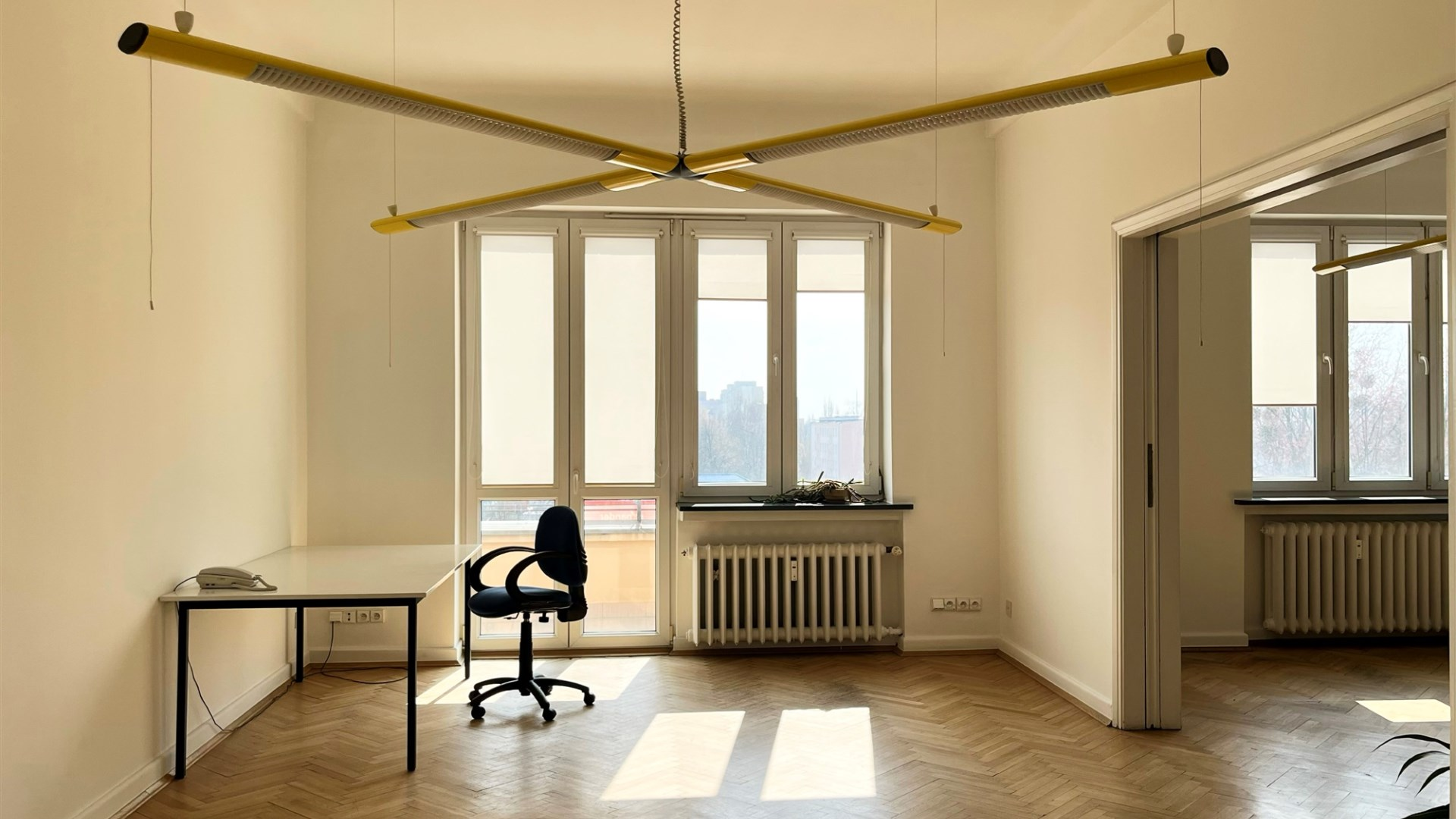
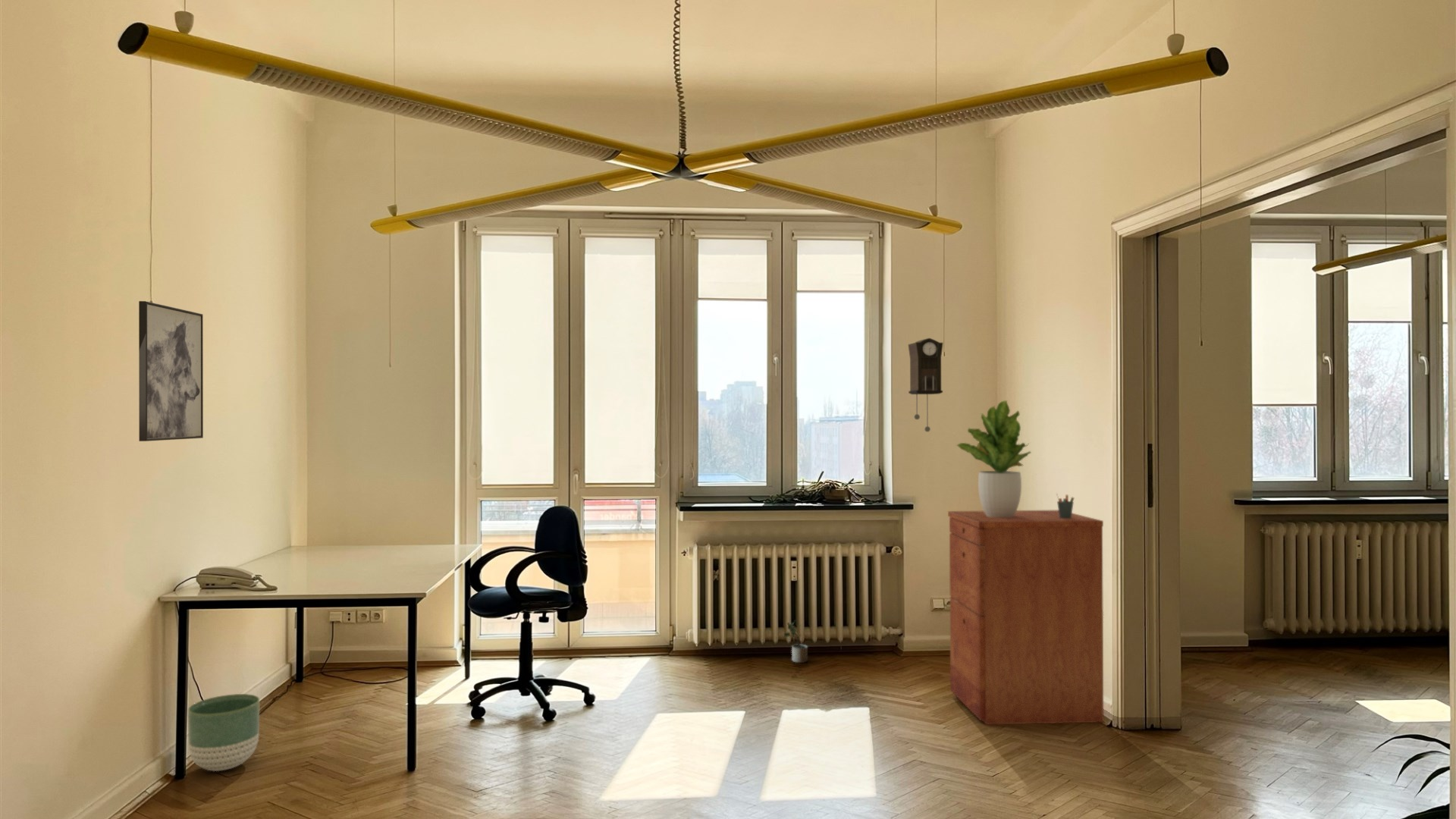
+ planter (224, 735)
+ potted plant (796, 639)
+ filing cabinet (1022, 611)
+ potted plant (997, 457)
+ pendulum clock (925, 385)
+ wall art (173, 373)
+ pen holder (1065, 505)
